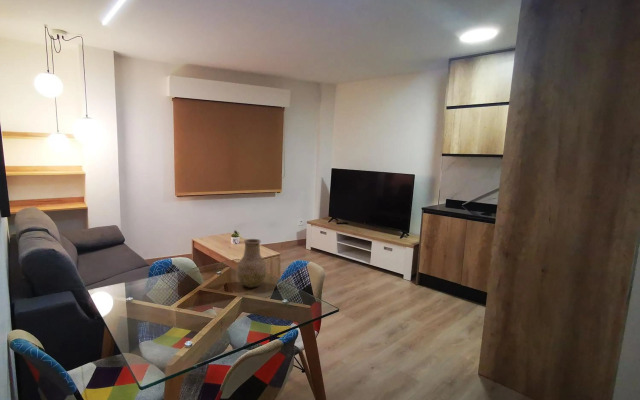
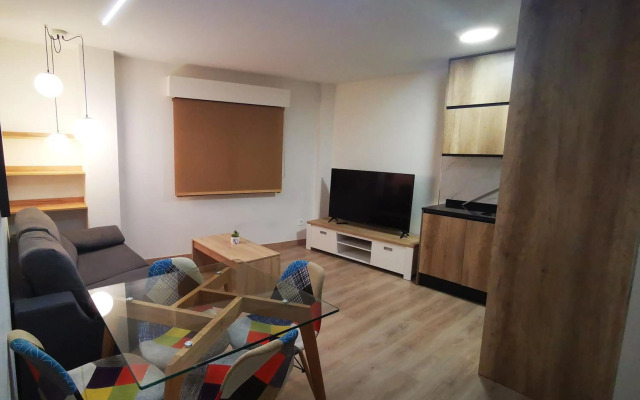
- vase (251, 263)
